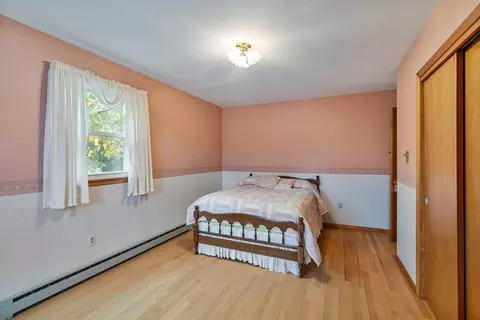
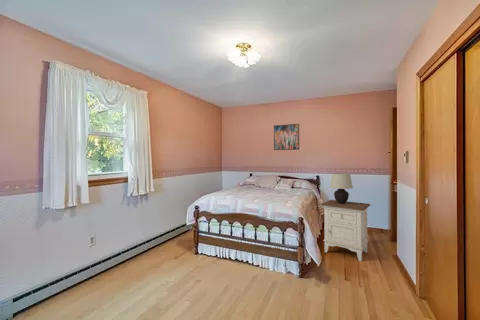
+ table lamp (341, 188)
+ nightstand (345, 228)
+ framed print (286, 137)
